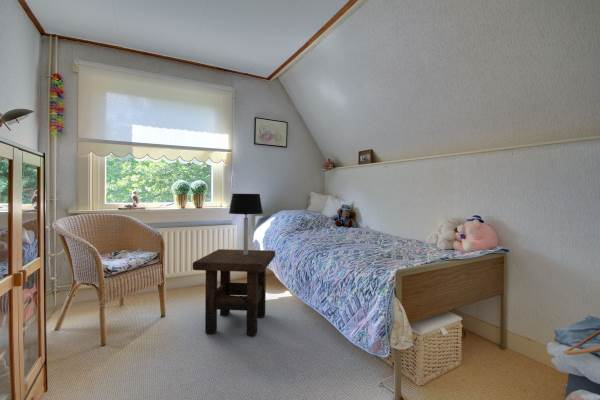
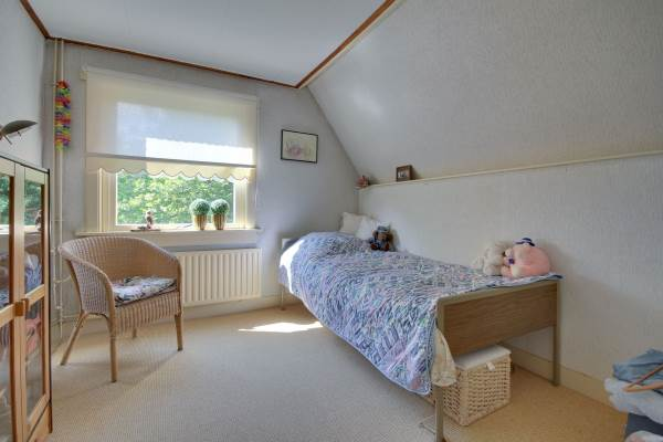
- table lamp (245, 223)
- side table (237, 289)
